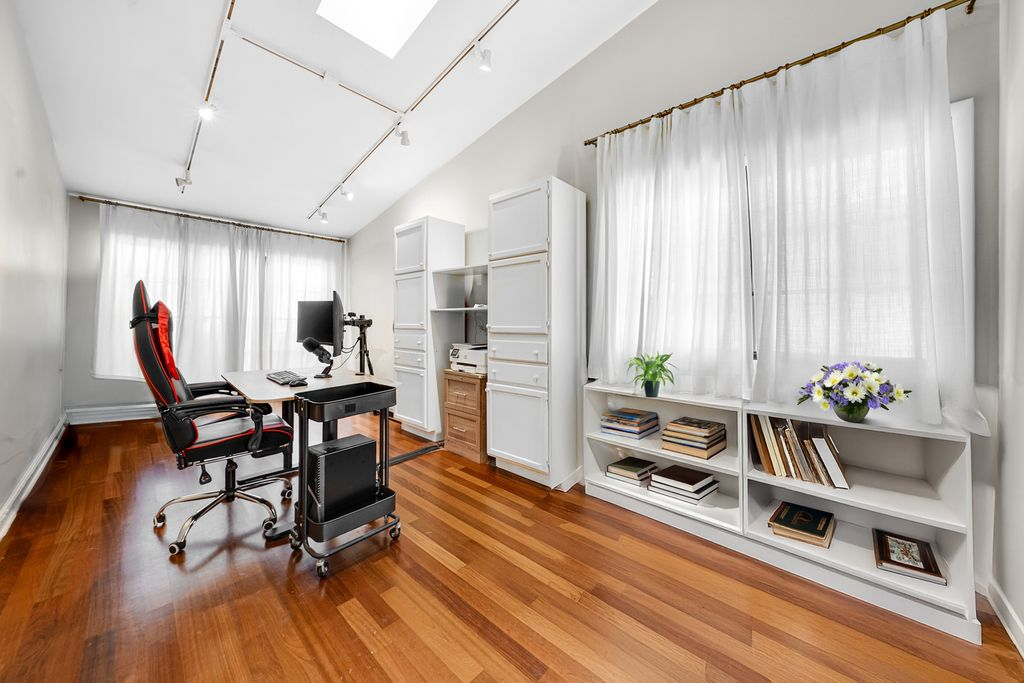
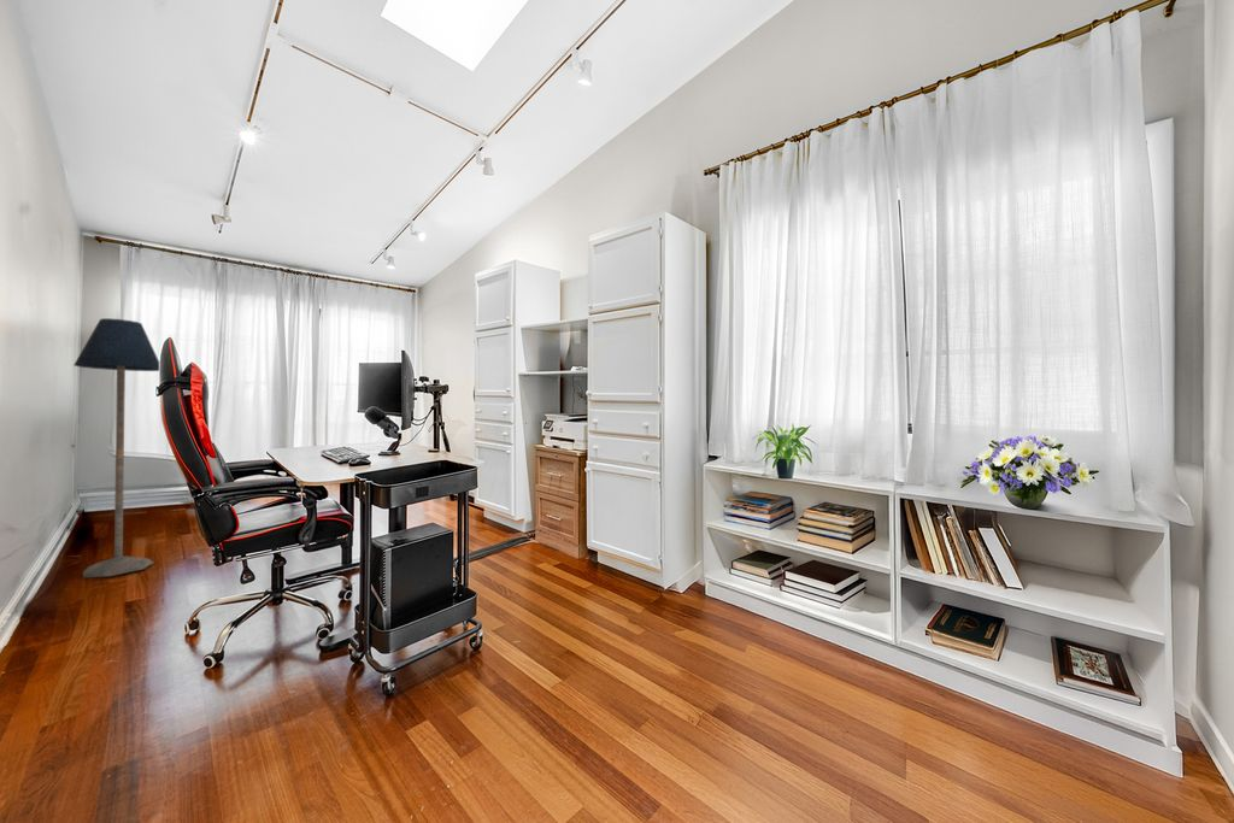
+ floor lamp (118, 445)
